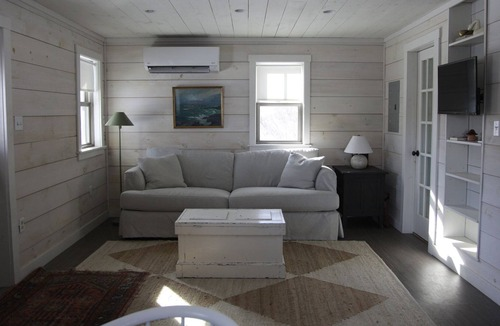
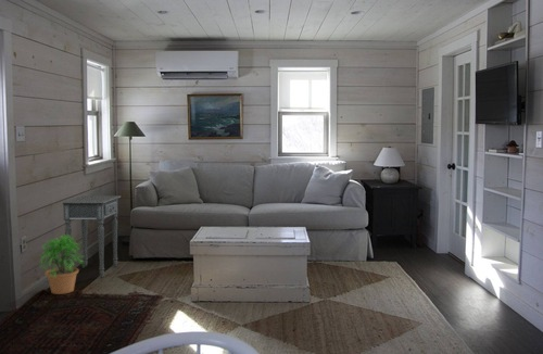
+ side table (98, 235)
+ potted plant (61, 263)
